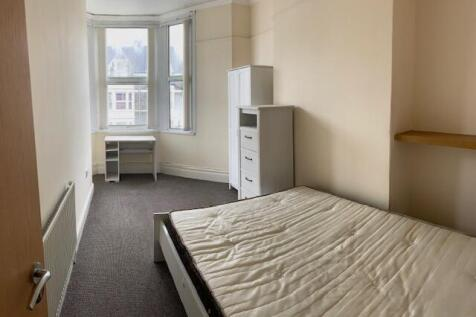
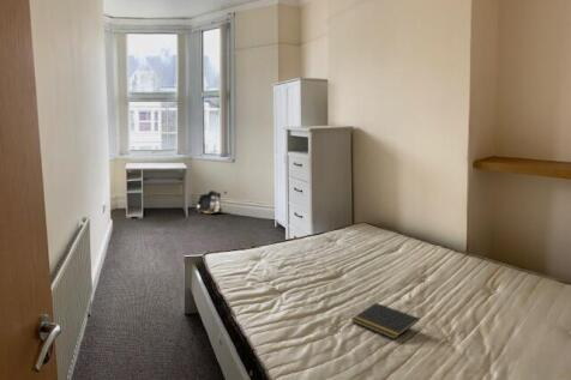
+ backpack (209, 201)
+ notepad (384, 319)
